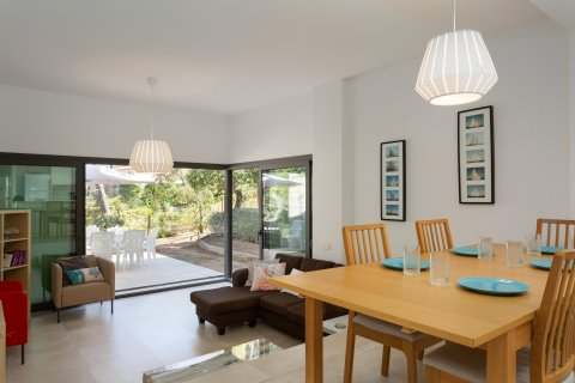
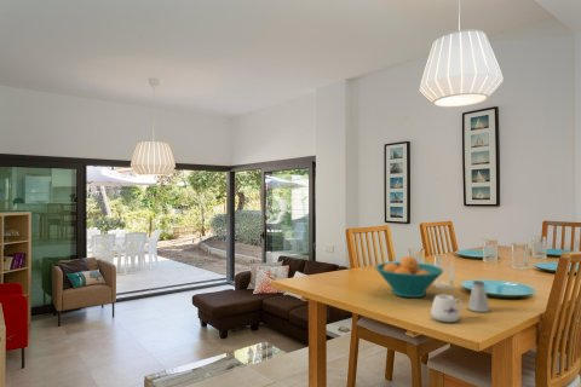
+ mug (448, 307)
+ saltshaker (478, 295)
+ fruit bowl (408, 275)
